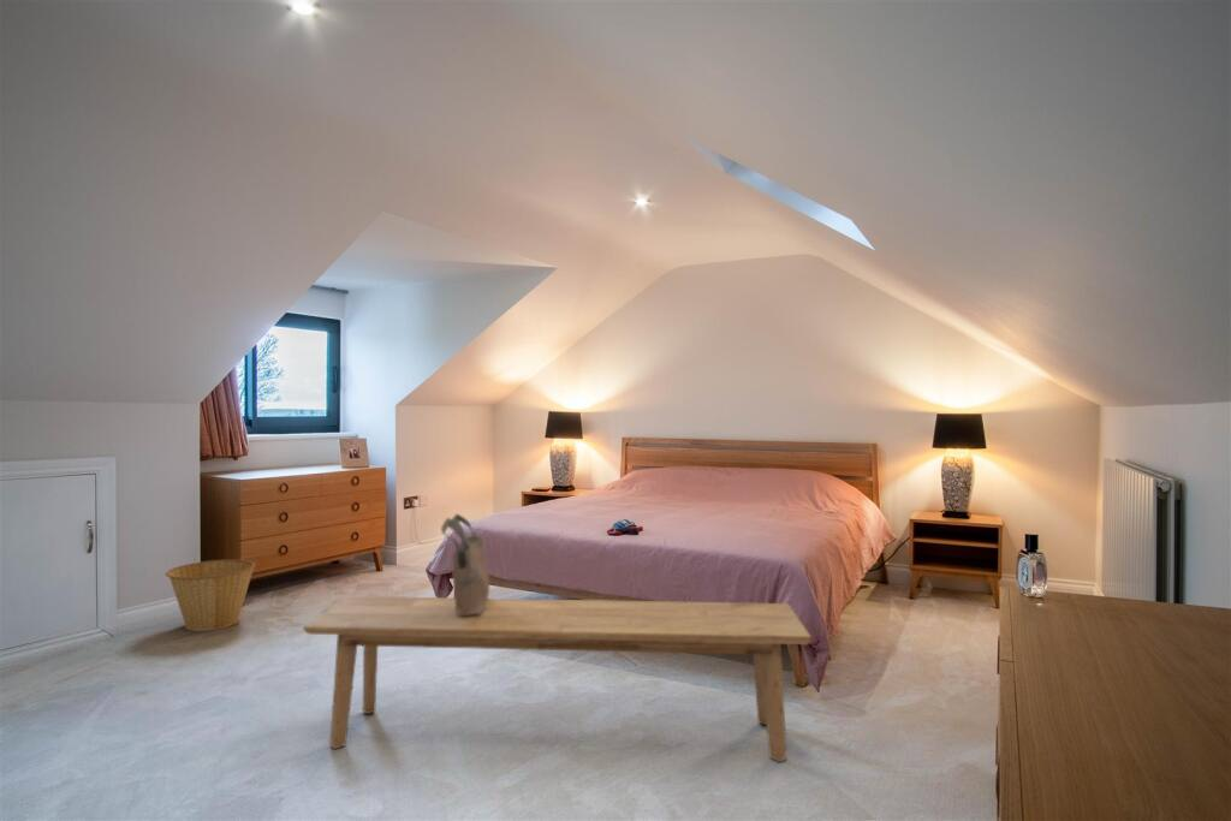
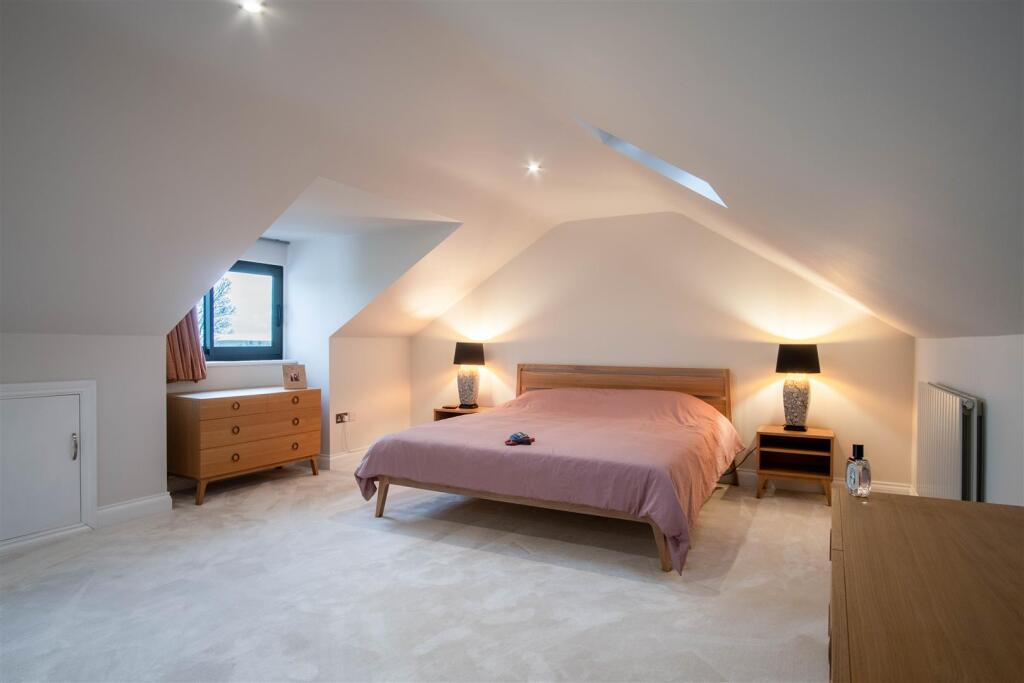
- tote bag (465, 560)
- basket (212, 595)
- bench (559, 649)
